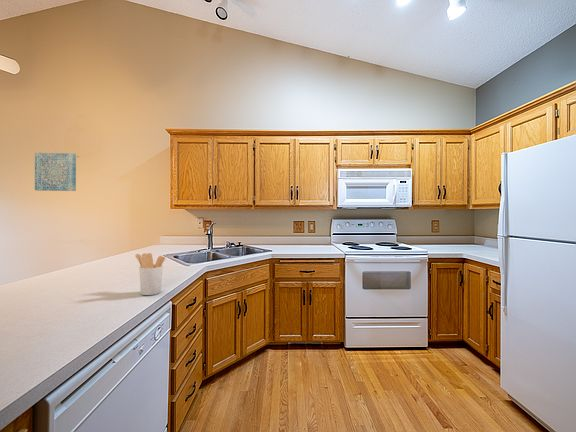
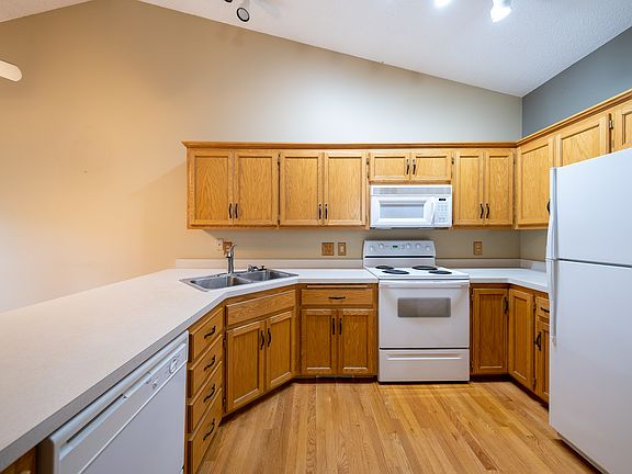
- wall art (55, 171)
- utensil holder (148, 272)
